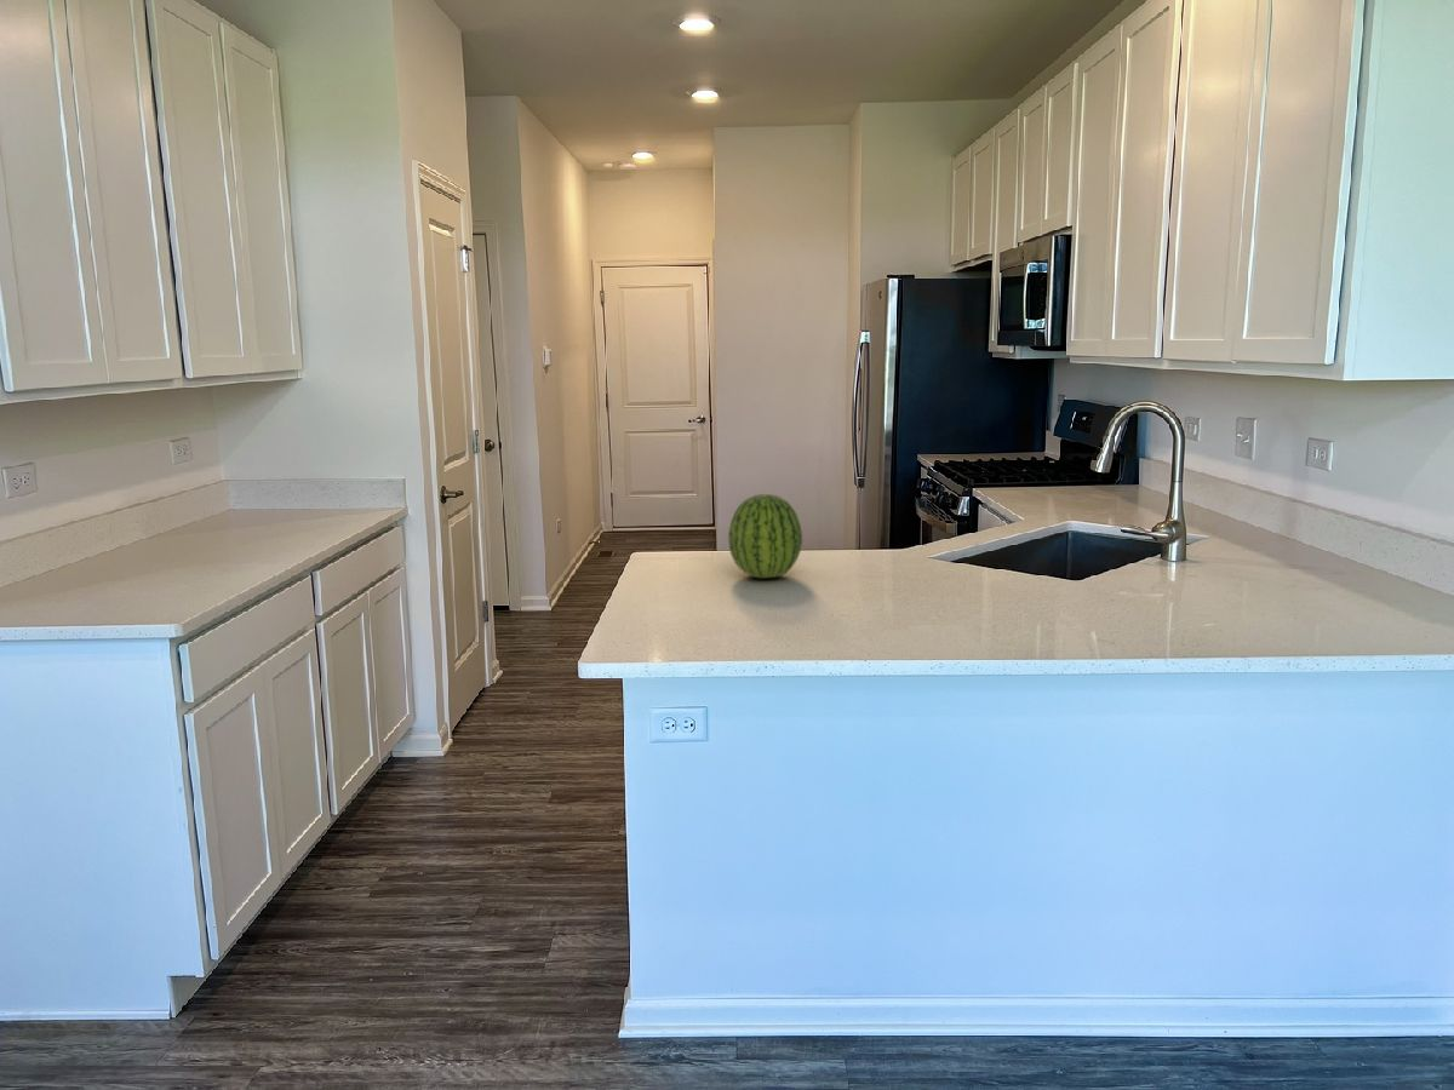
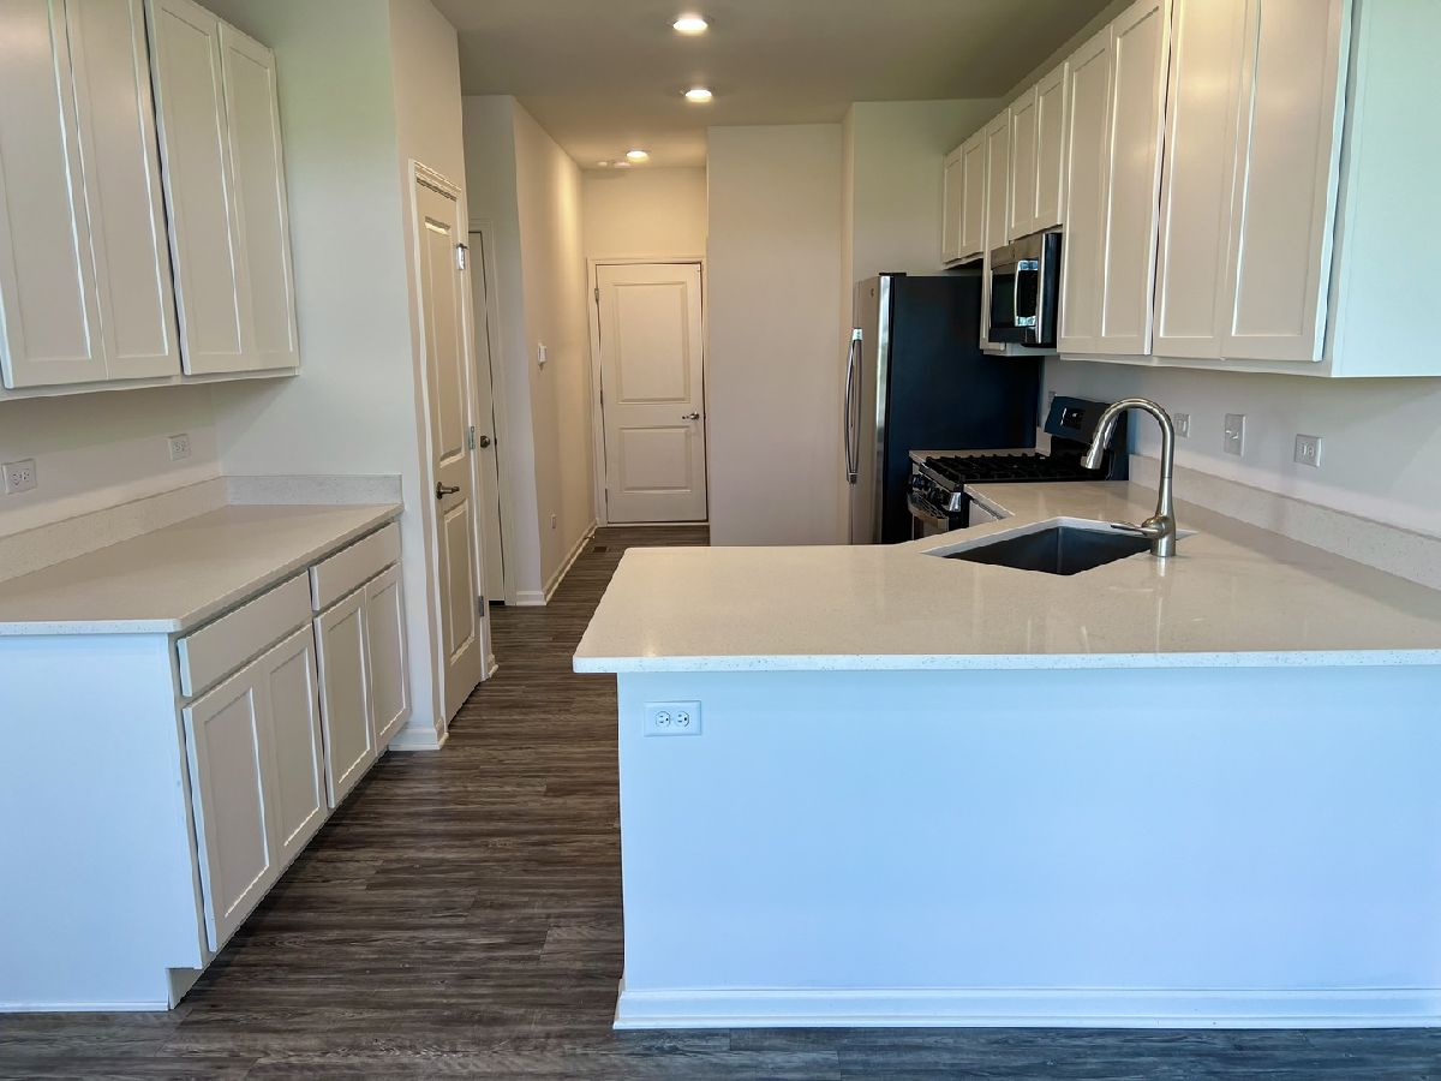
- fruit (765, 535)
